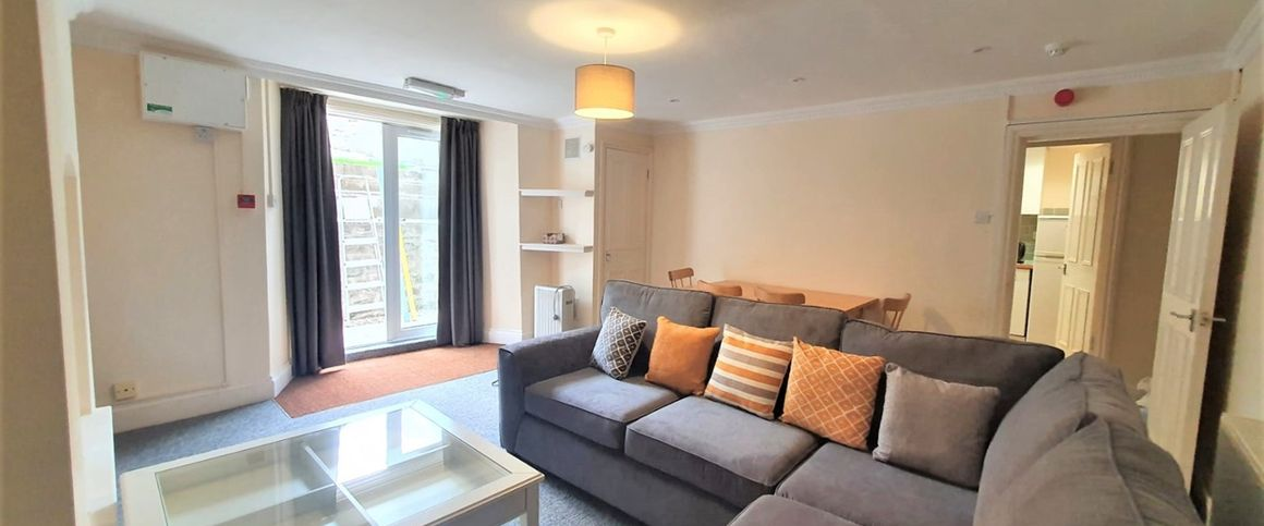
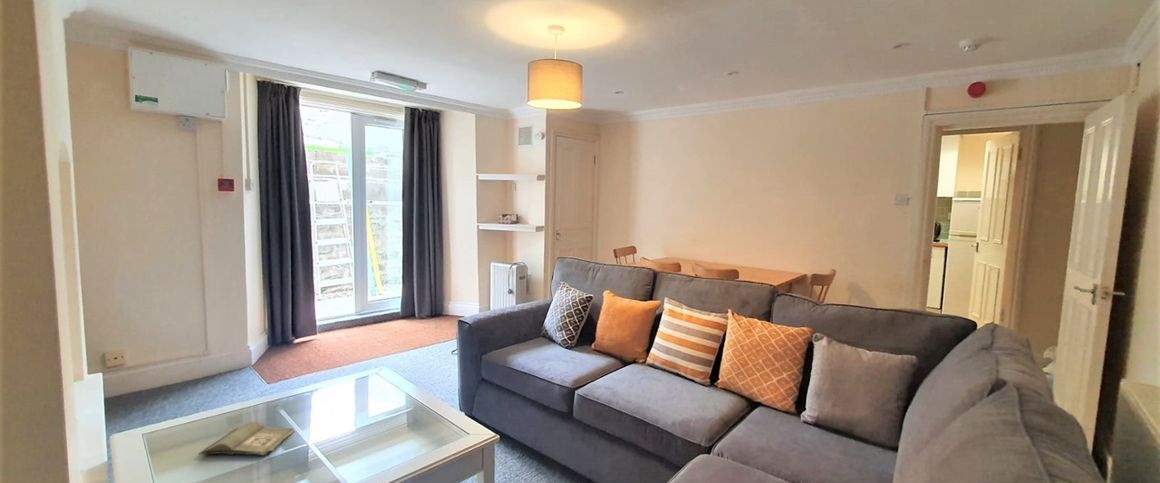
+ hardback book (251, 437)
